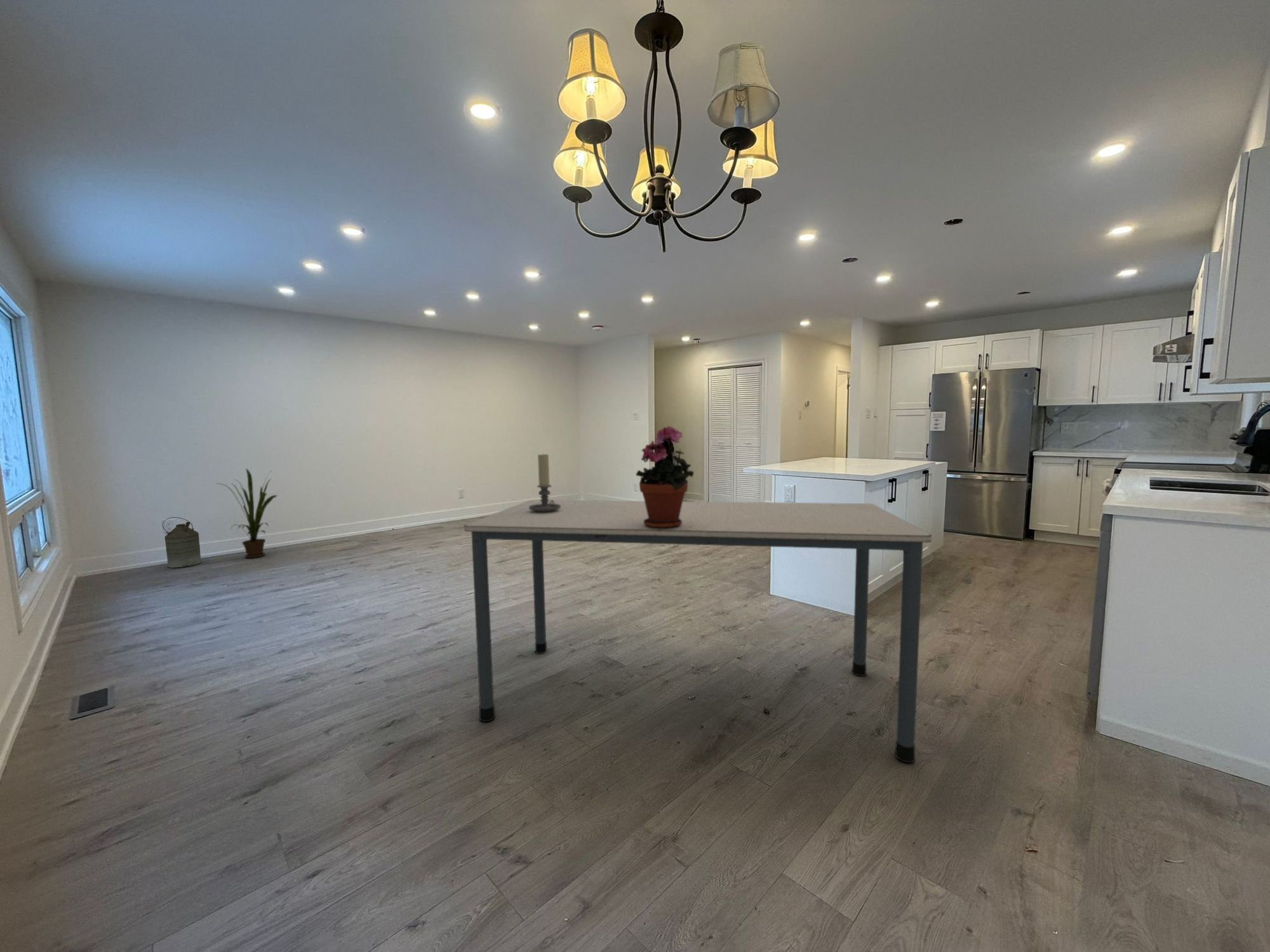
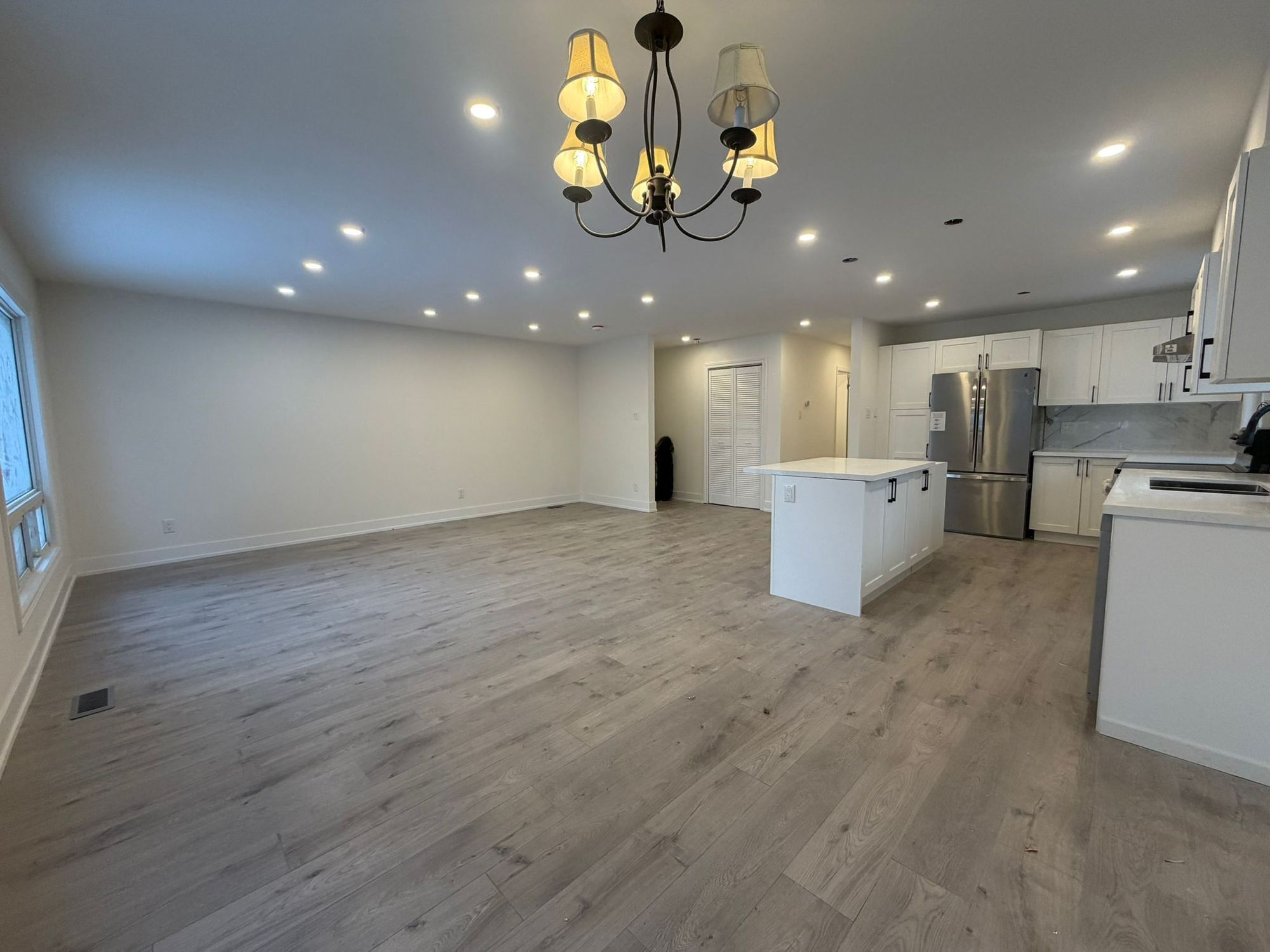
- dining table (686, 544)
- potted plant (664, 475)
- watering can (182, 541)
- house plant (249, 513)
- candle holder (545, 481)
